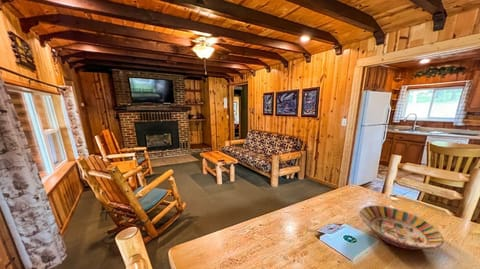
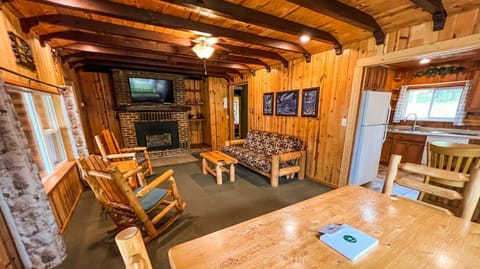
- serving bowl (395, 229)
